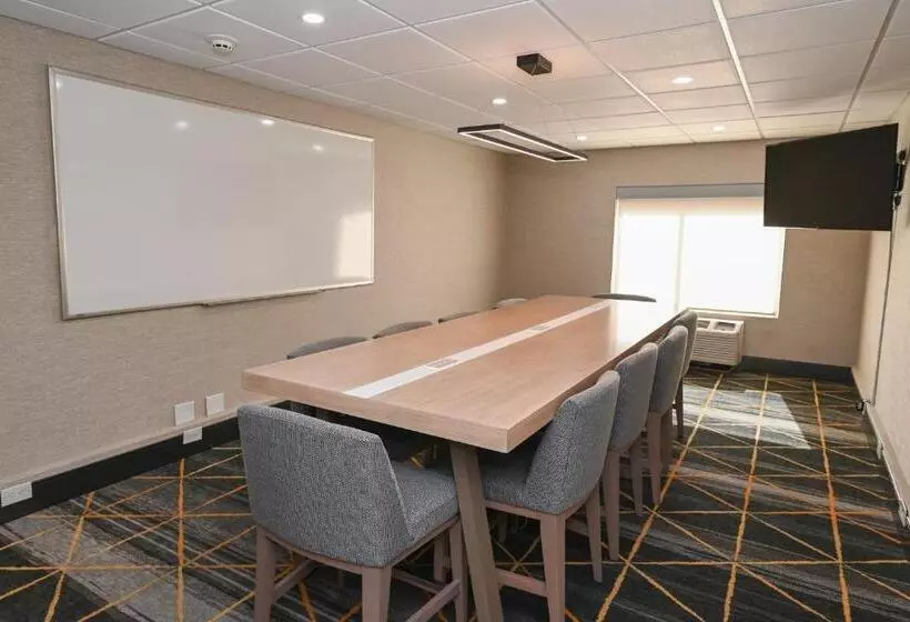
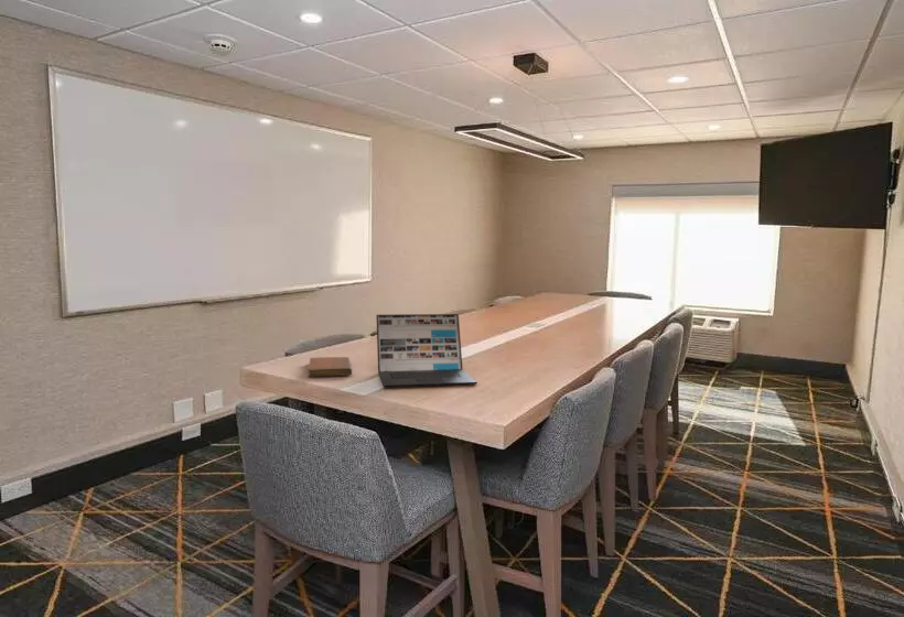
+ laptop (423, 347)
+ notebook (330, 366)
